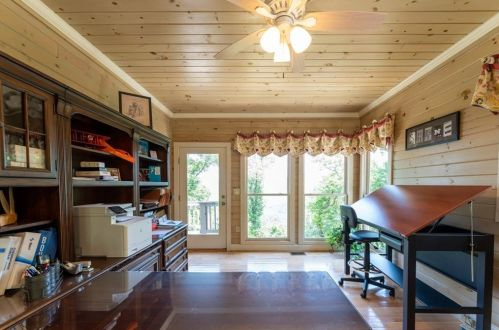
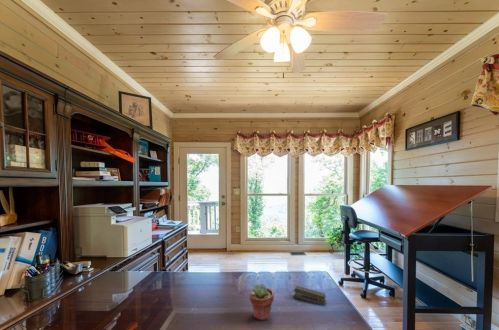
+ stapler (309, 294)
+ potted succulent (261, 299)
